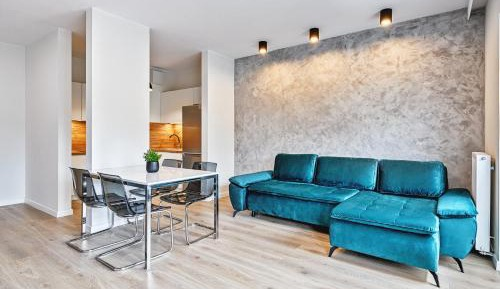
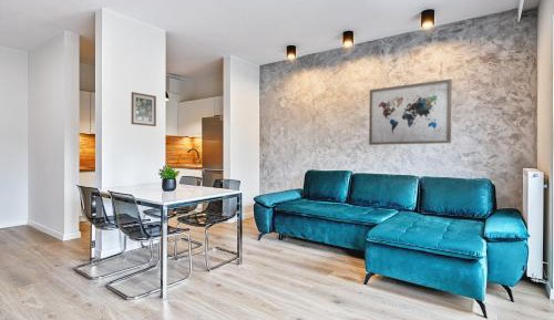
+ wall art (144, 110)
+ wall art (407, 114)
